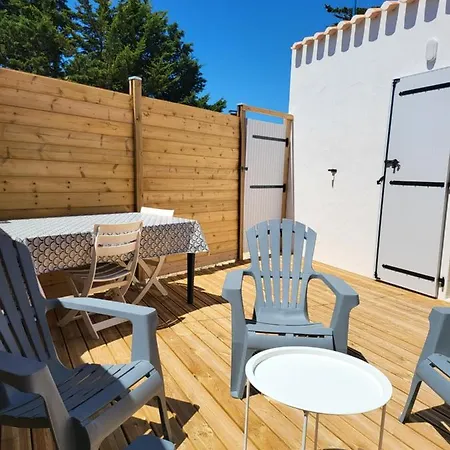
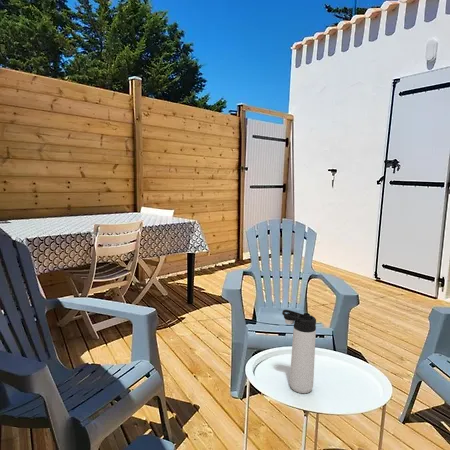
+ thermos bottle (297, 350)
